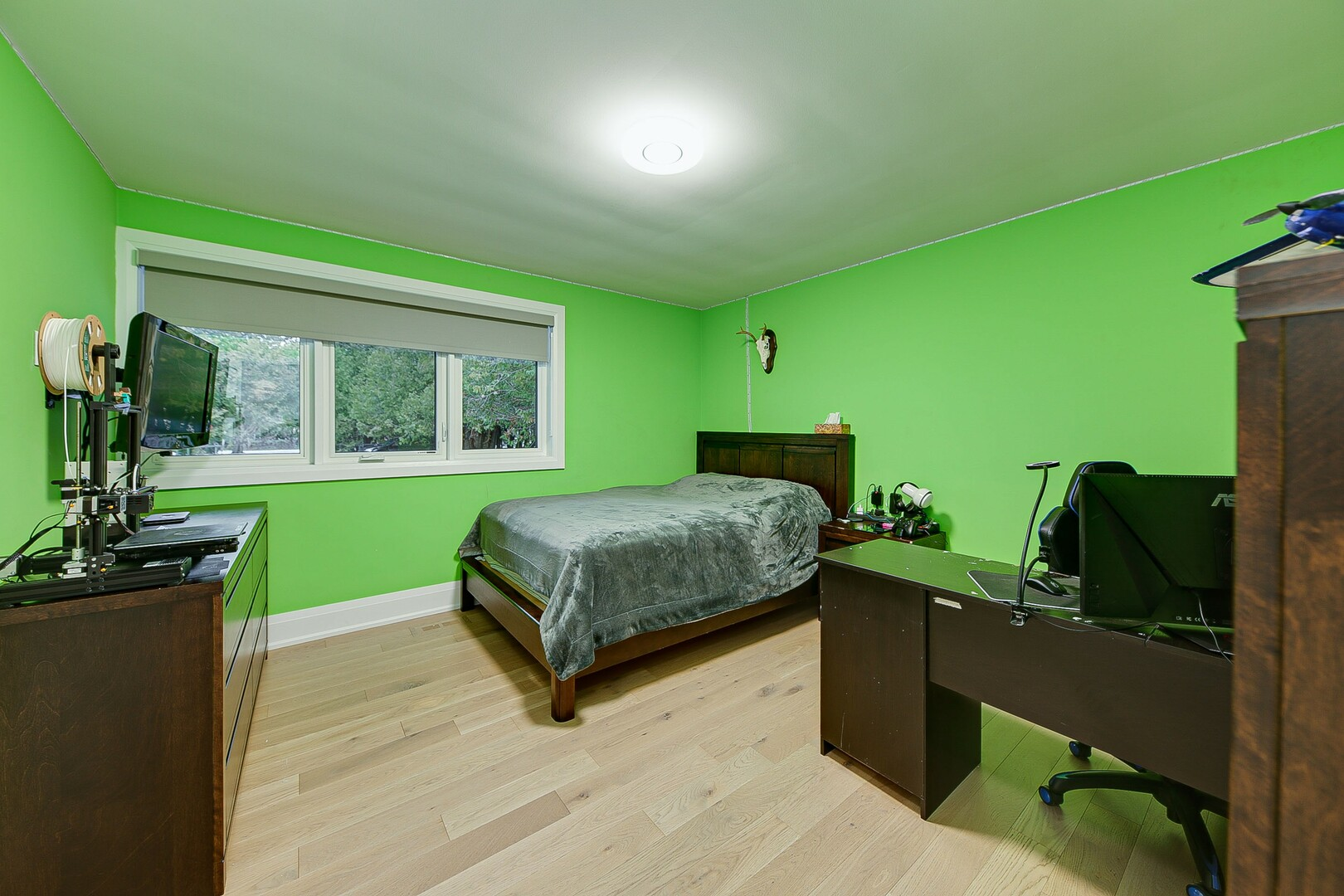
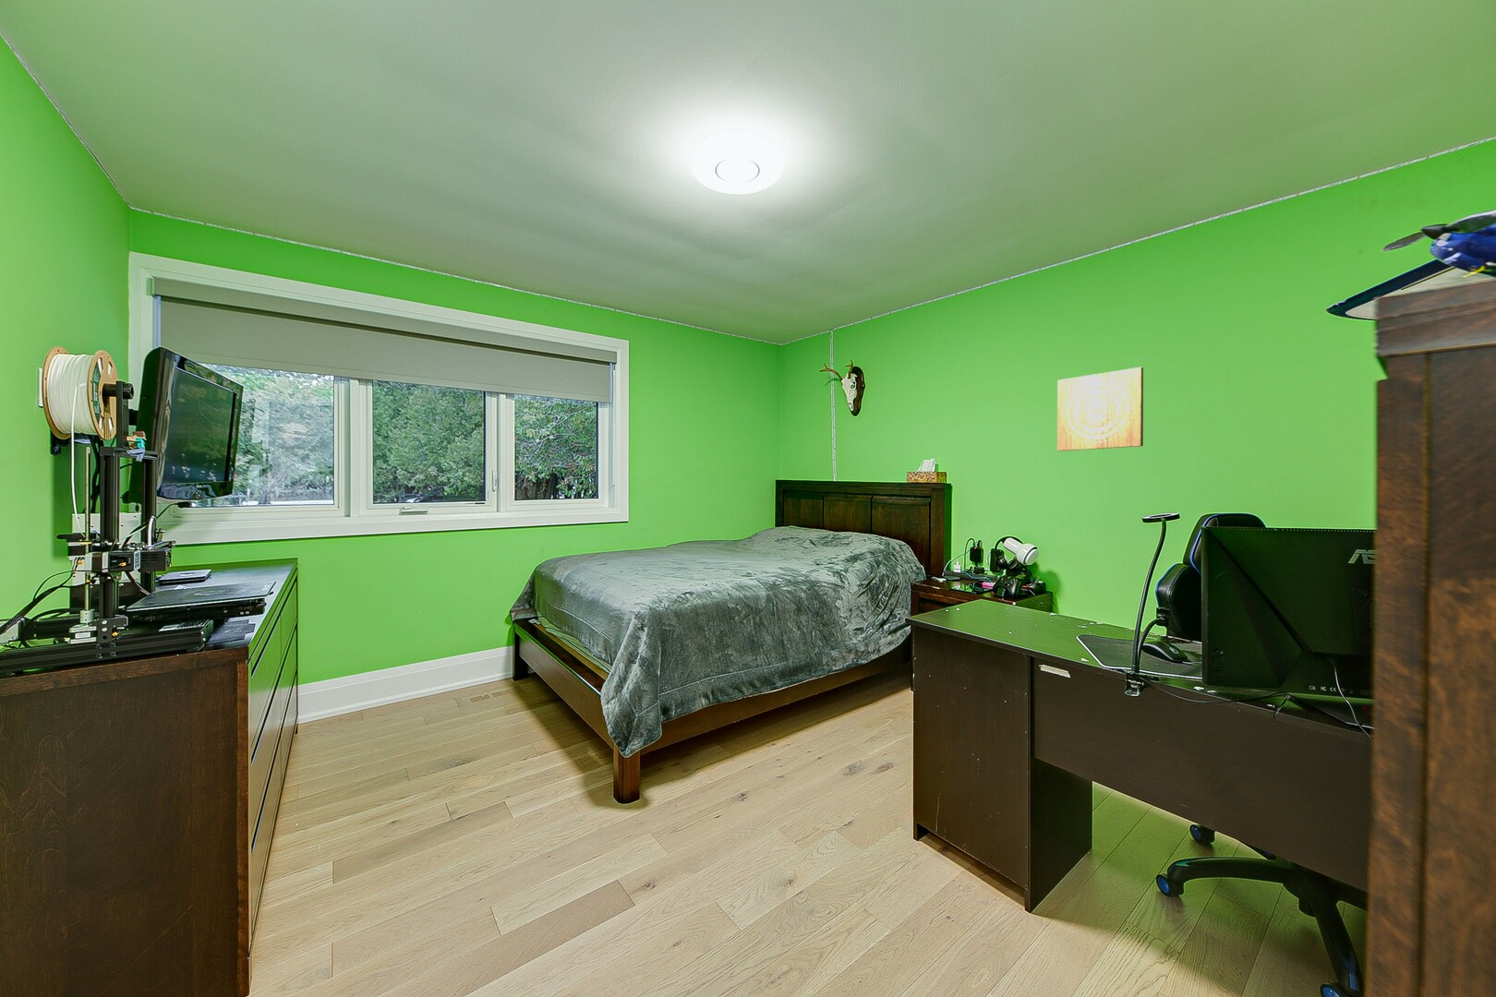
+ wall art (1098, 411)
